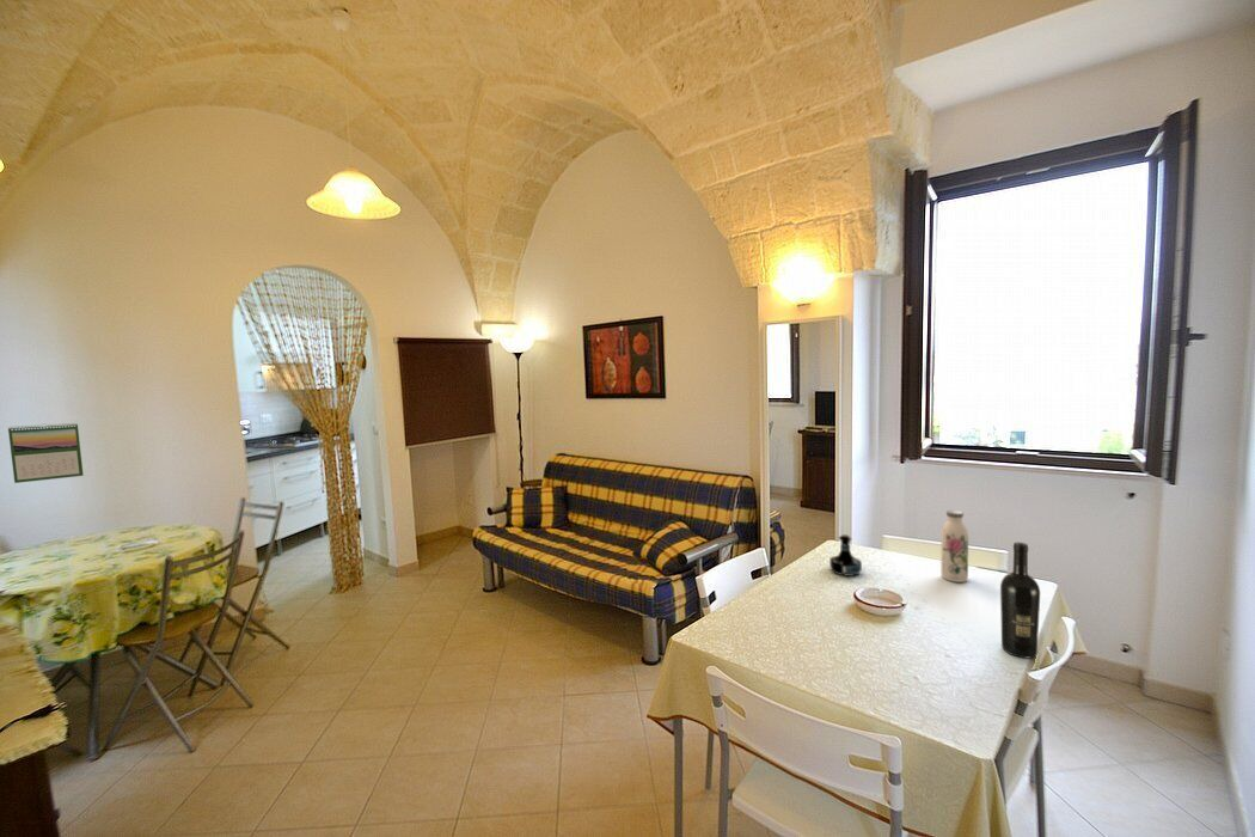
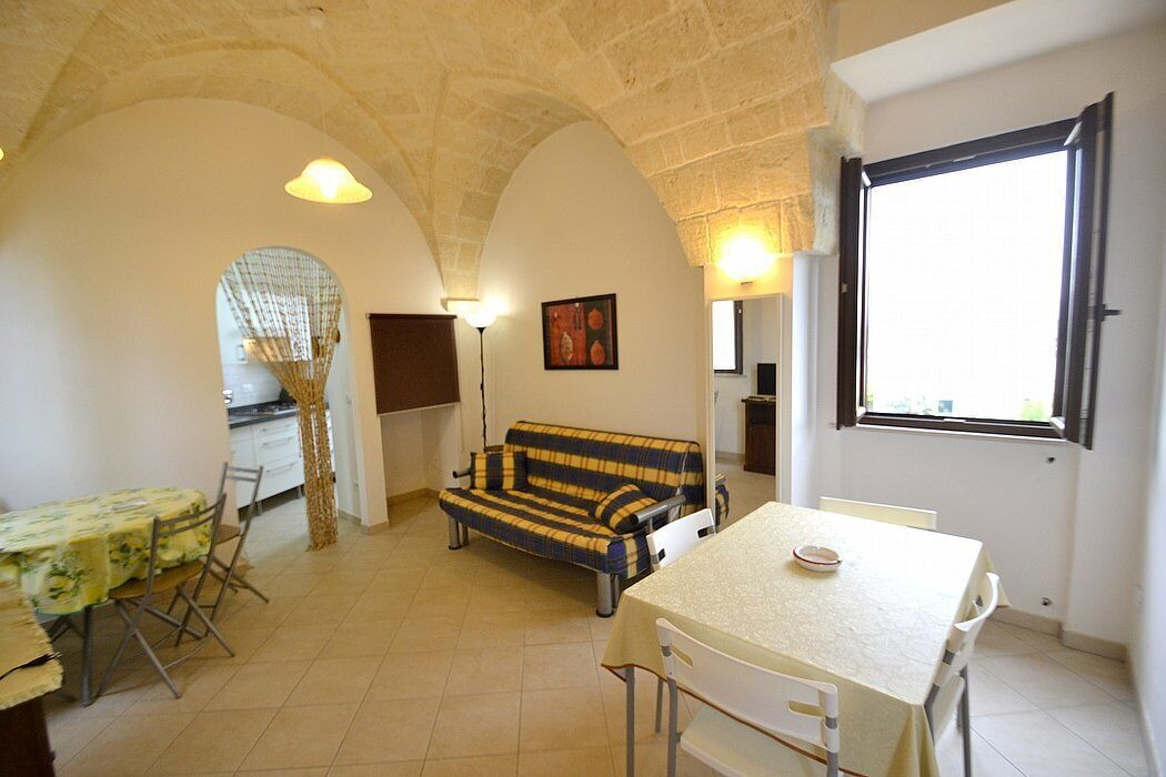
- calendar (47, 451)
- water bottle (954, 544)
- wine bottle (1020, 598)
- tequila bottle (845, 552)
